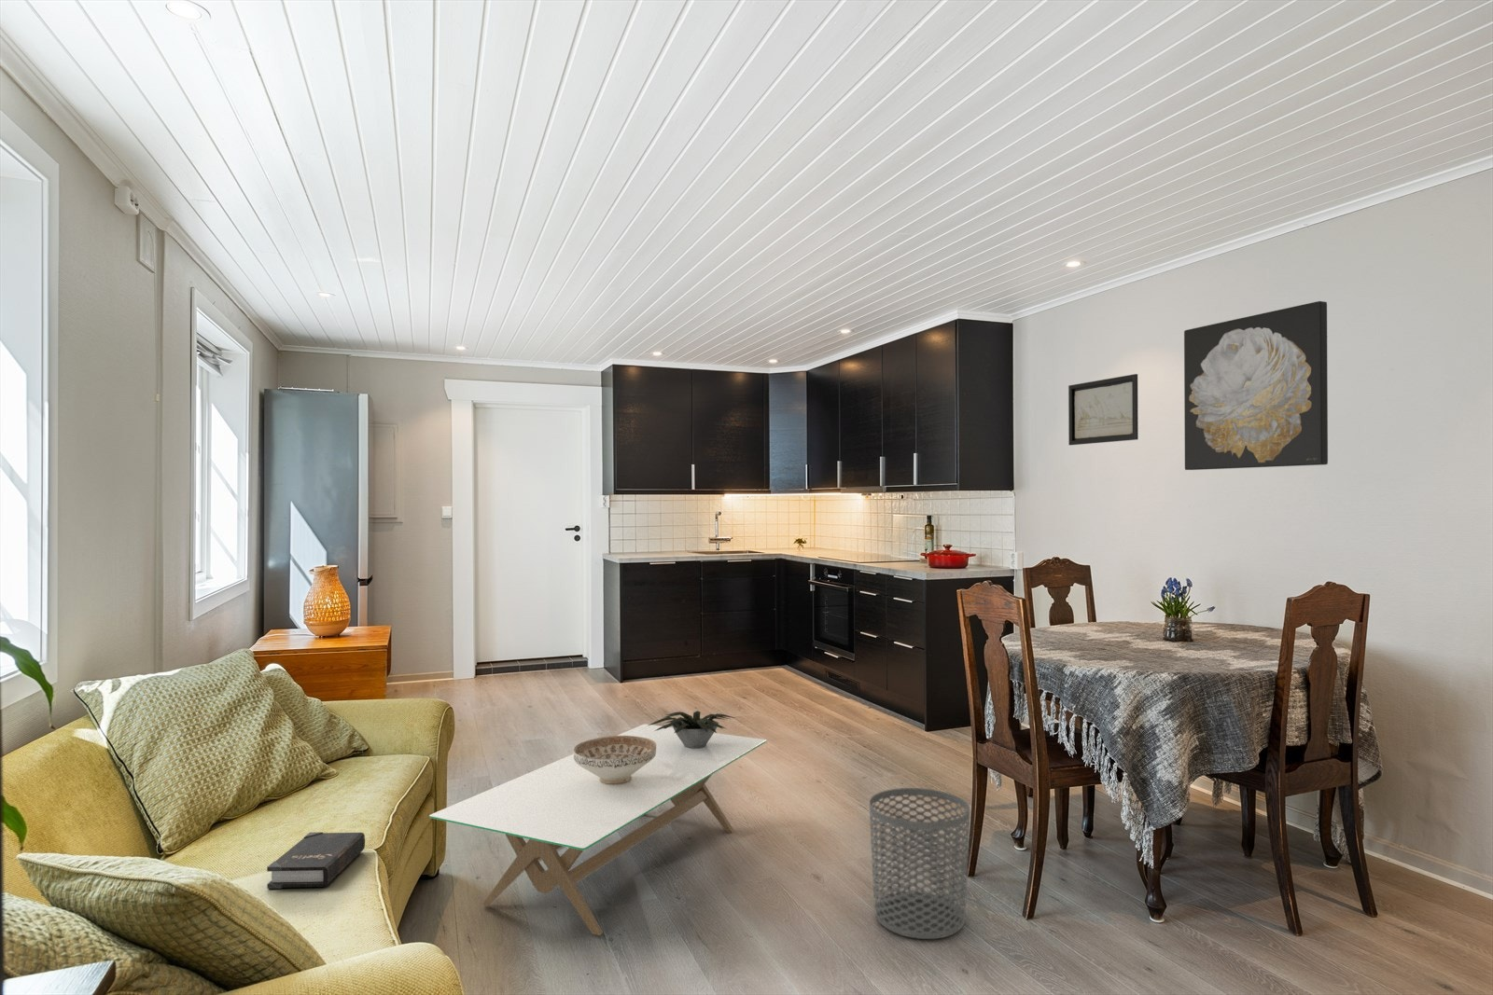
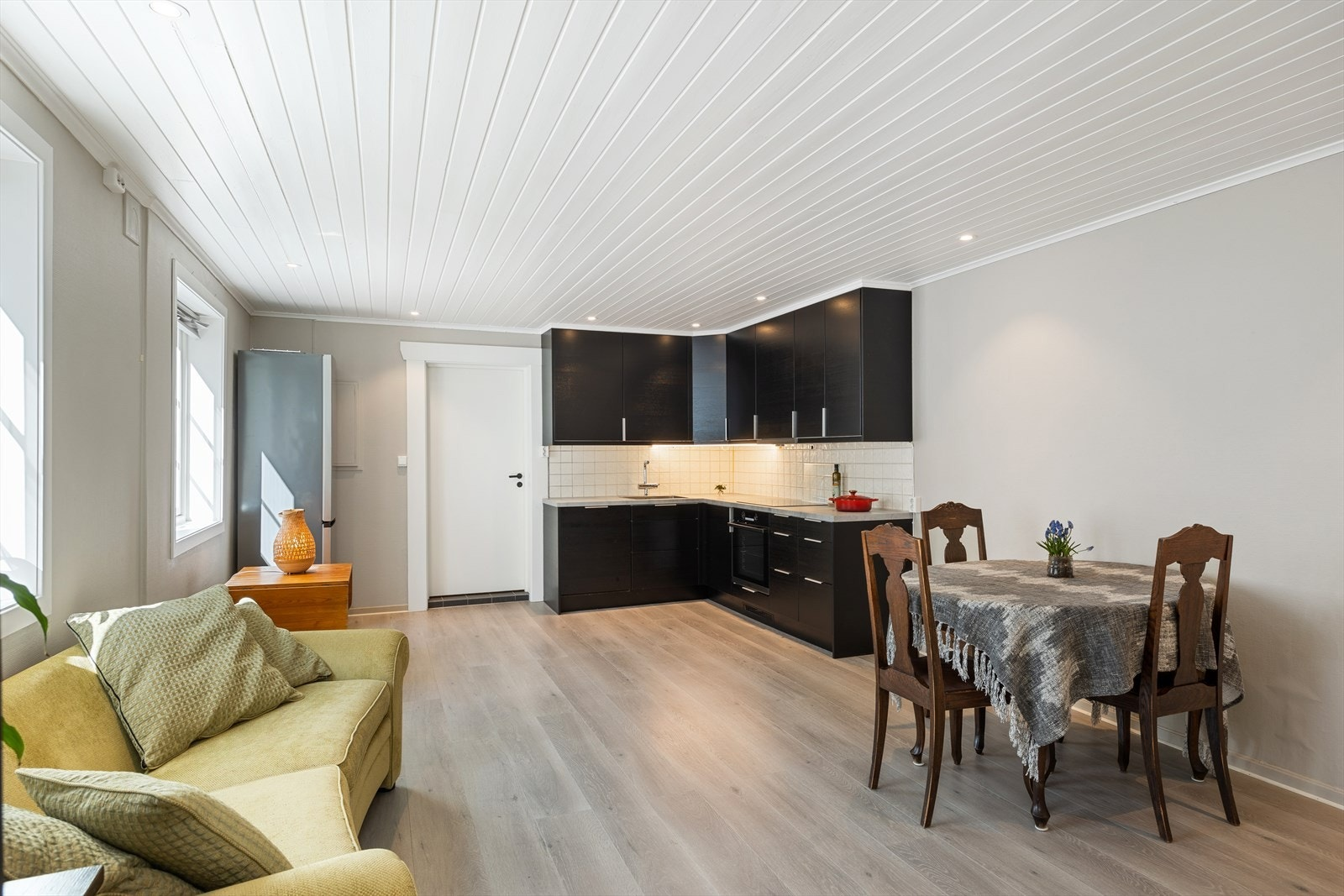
- hardback book (318, 858)
- potted plant (694, 730)
- wall art (1101, 411)
- wall art (1251, 392)
- coffee table (621, 817)
- waste bin (919, 860)
- decorative bowl (615, 762)
